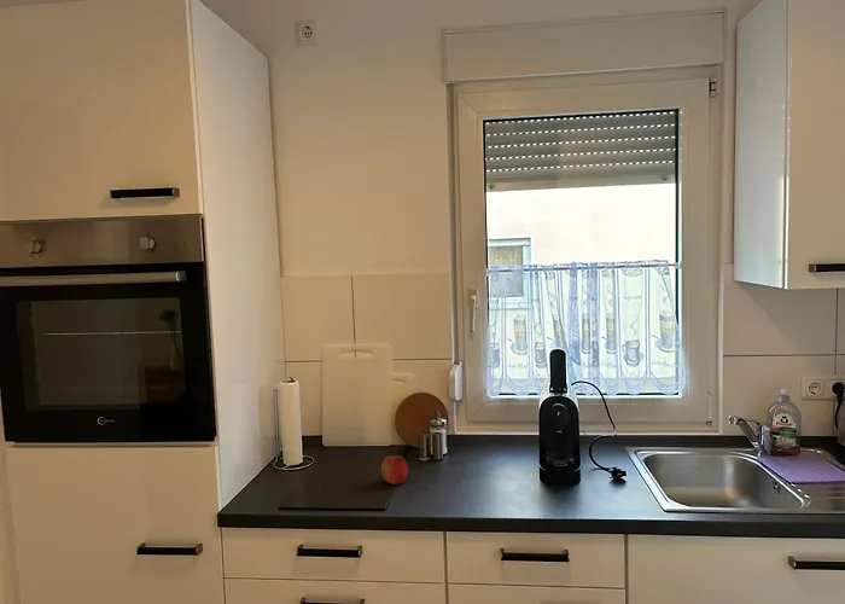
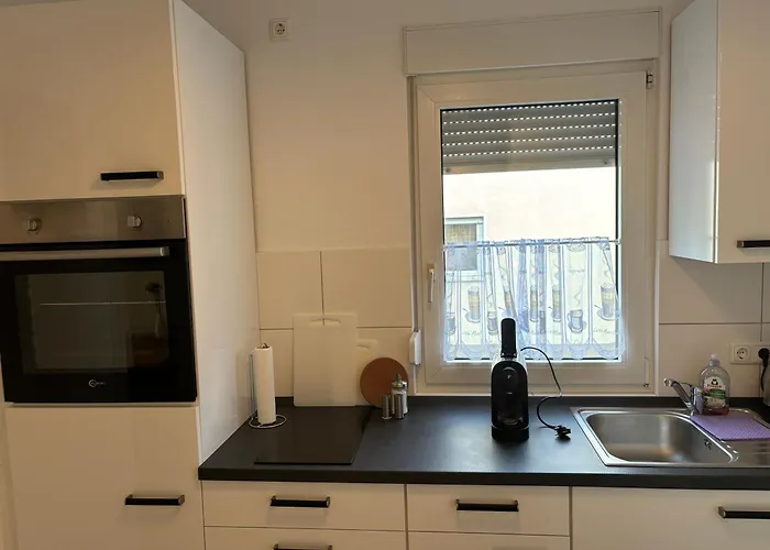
- fruit (395, 467)
